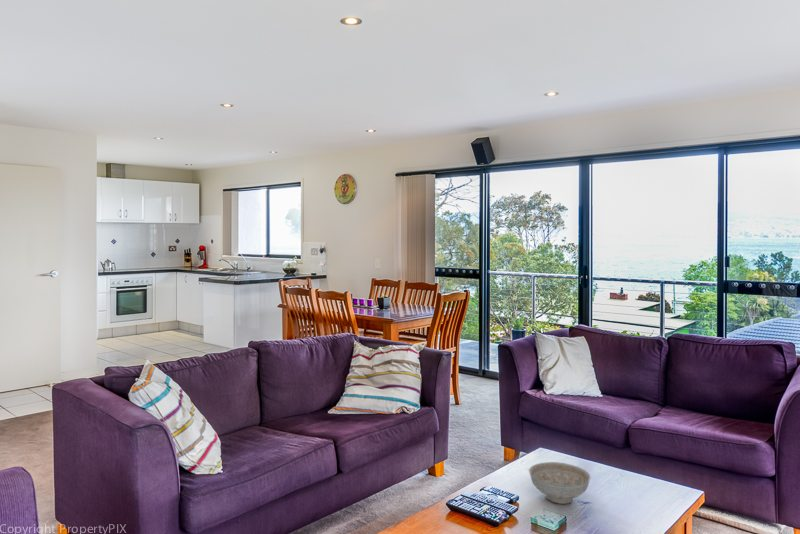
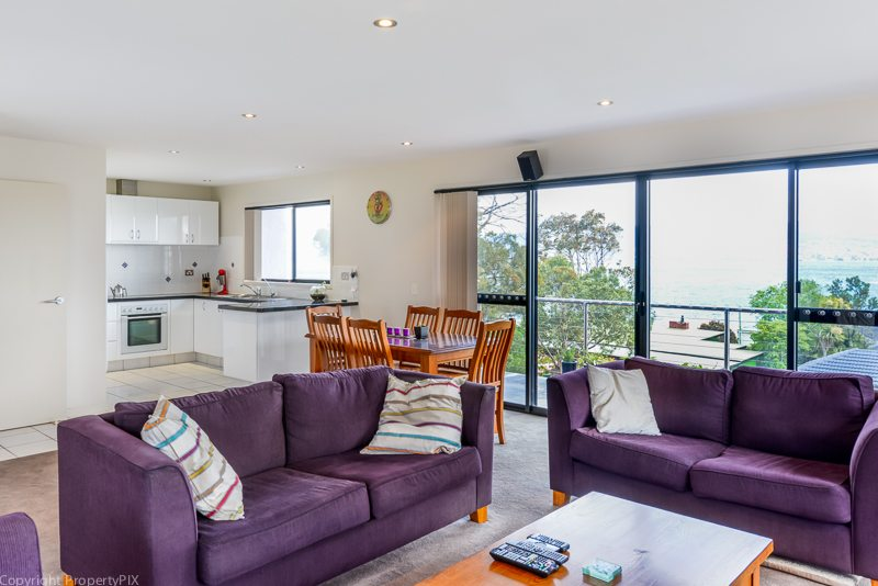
- decorative bowl (559, 485)
